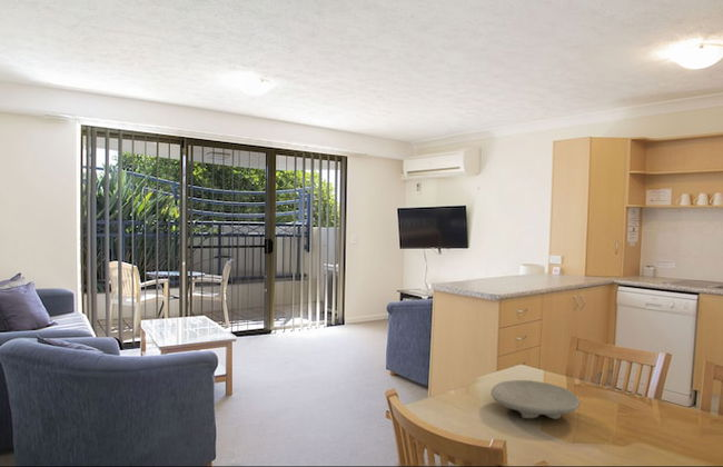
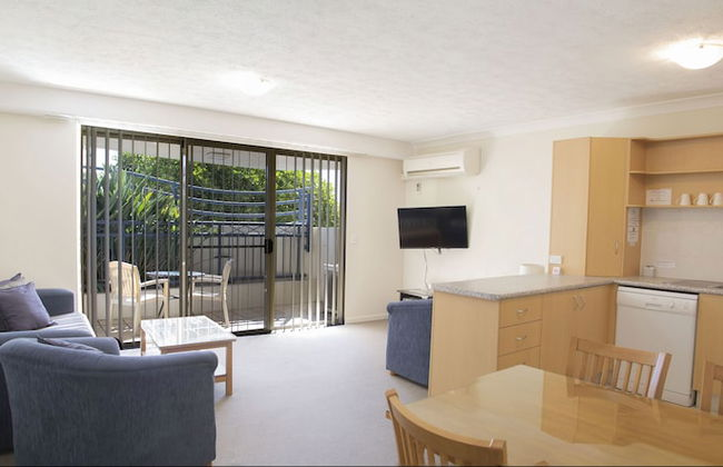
- bowl (533, 403)
